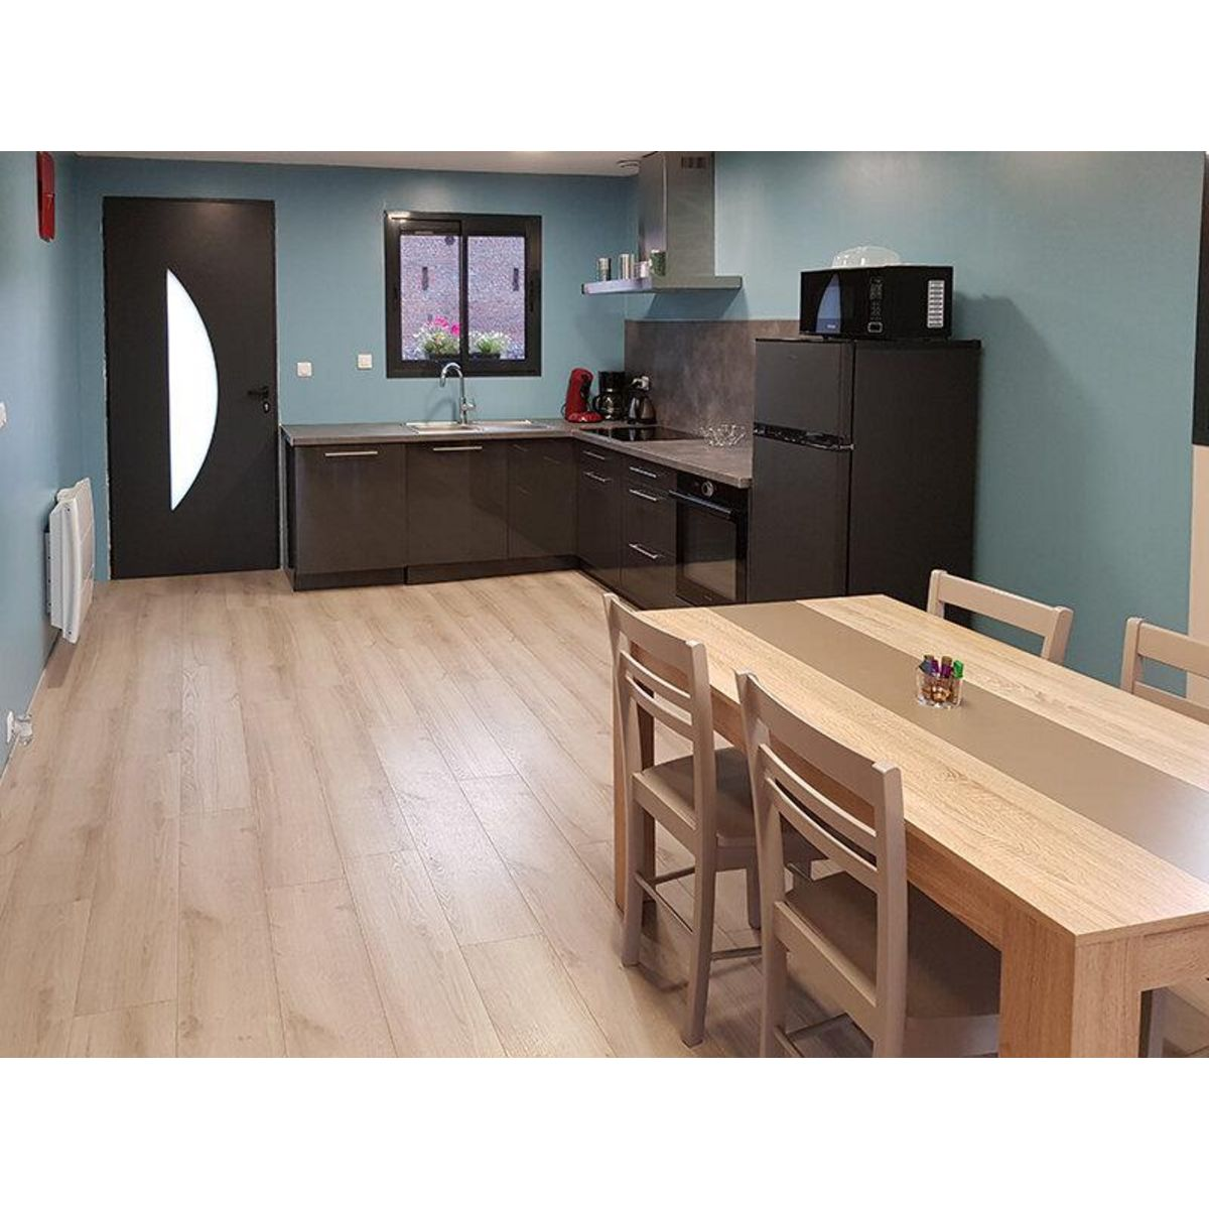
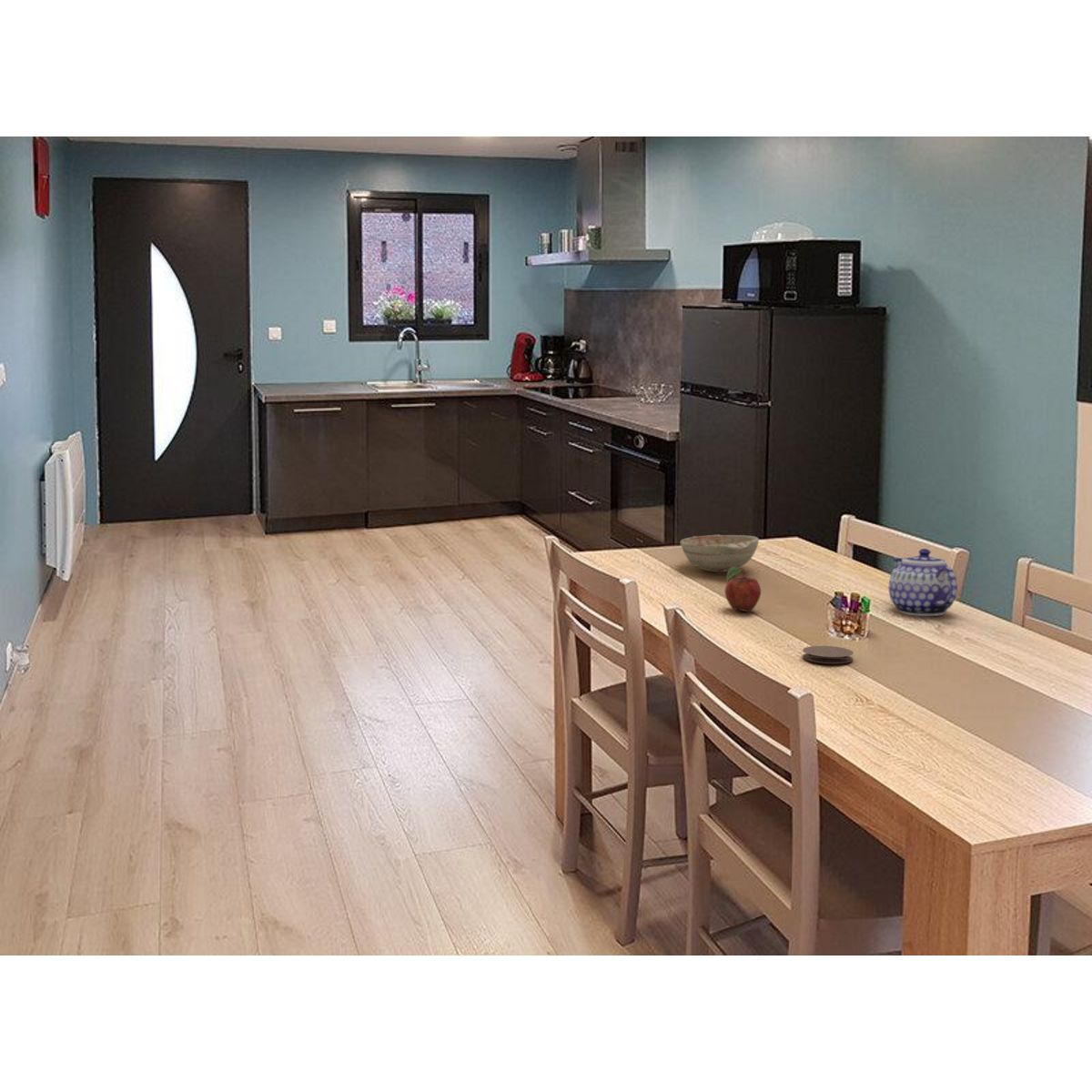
+ decorative bowl (718, 553)
+ fruit (741, 588)
+ coaster (827, 654)
+ teapot (923, 581)
